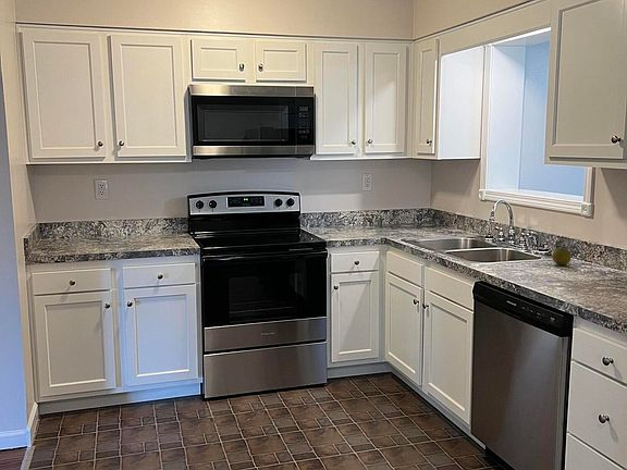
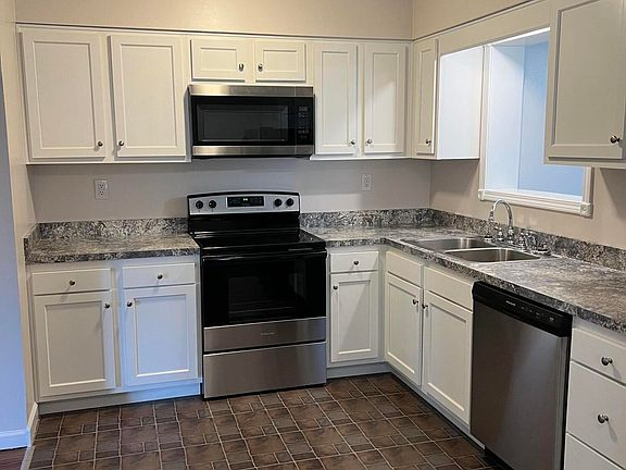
- fruit (561, 256)
